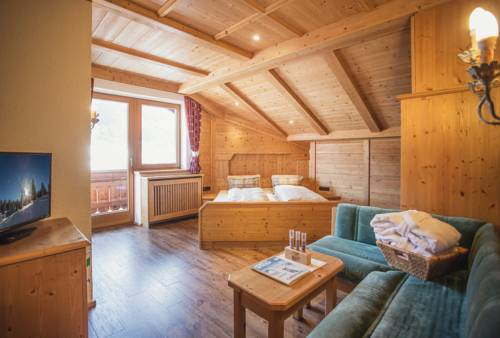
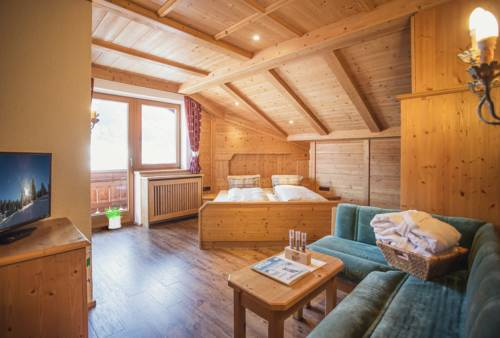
+ potted plant (113, 217)
